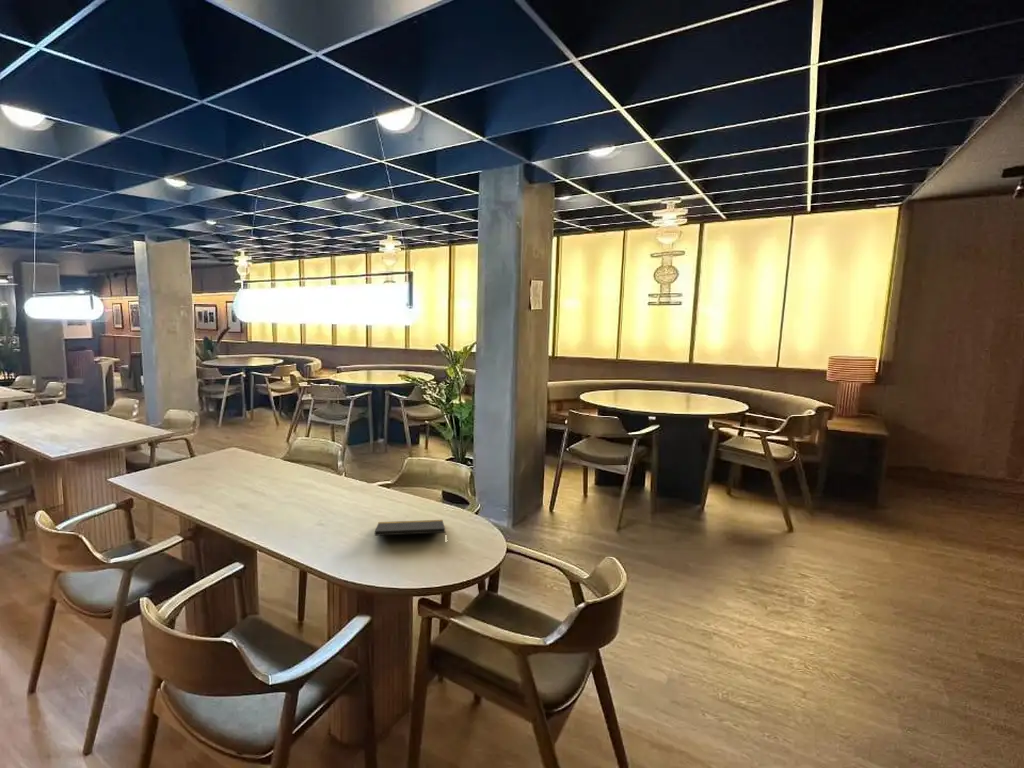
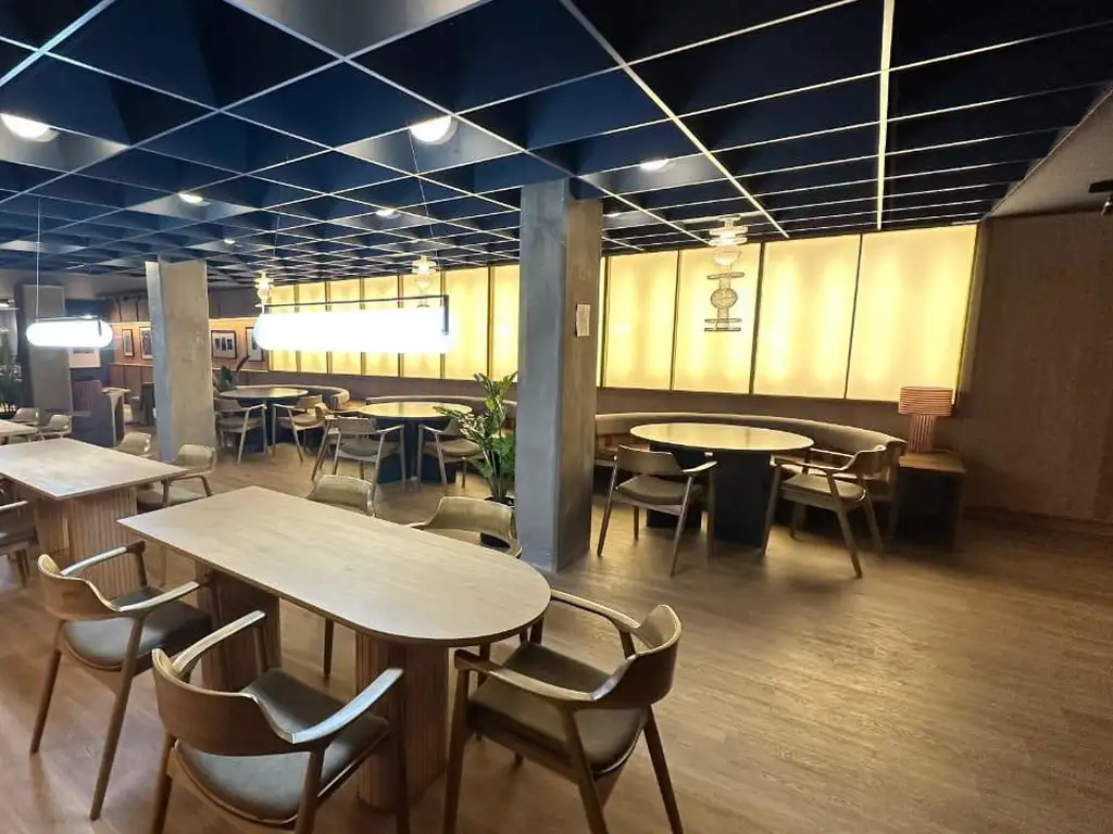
- notepad (410, 527)
